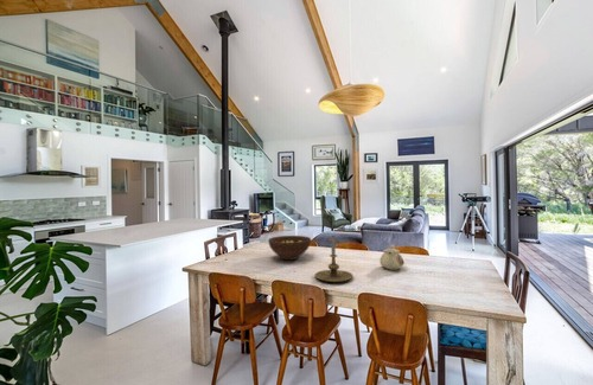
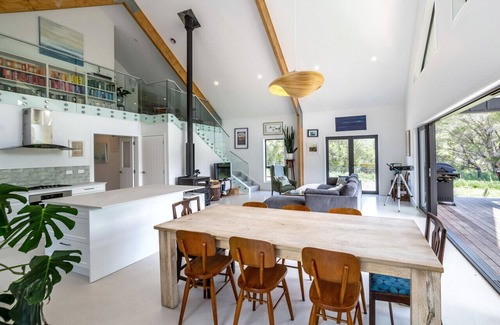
- candle holder (333, 256)
- teapot (391, 256)
- fruit bowl (289, 248)
